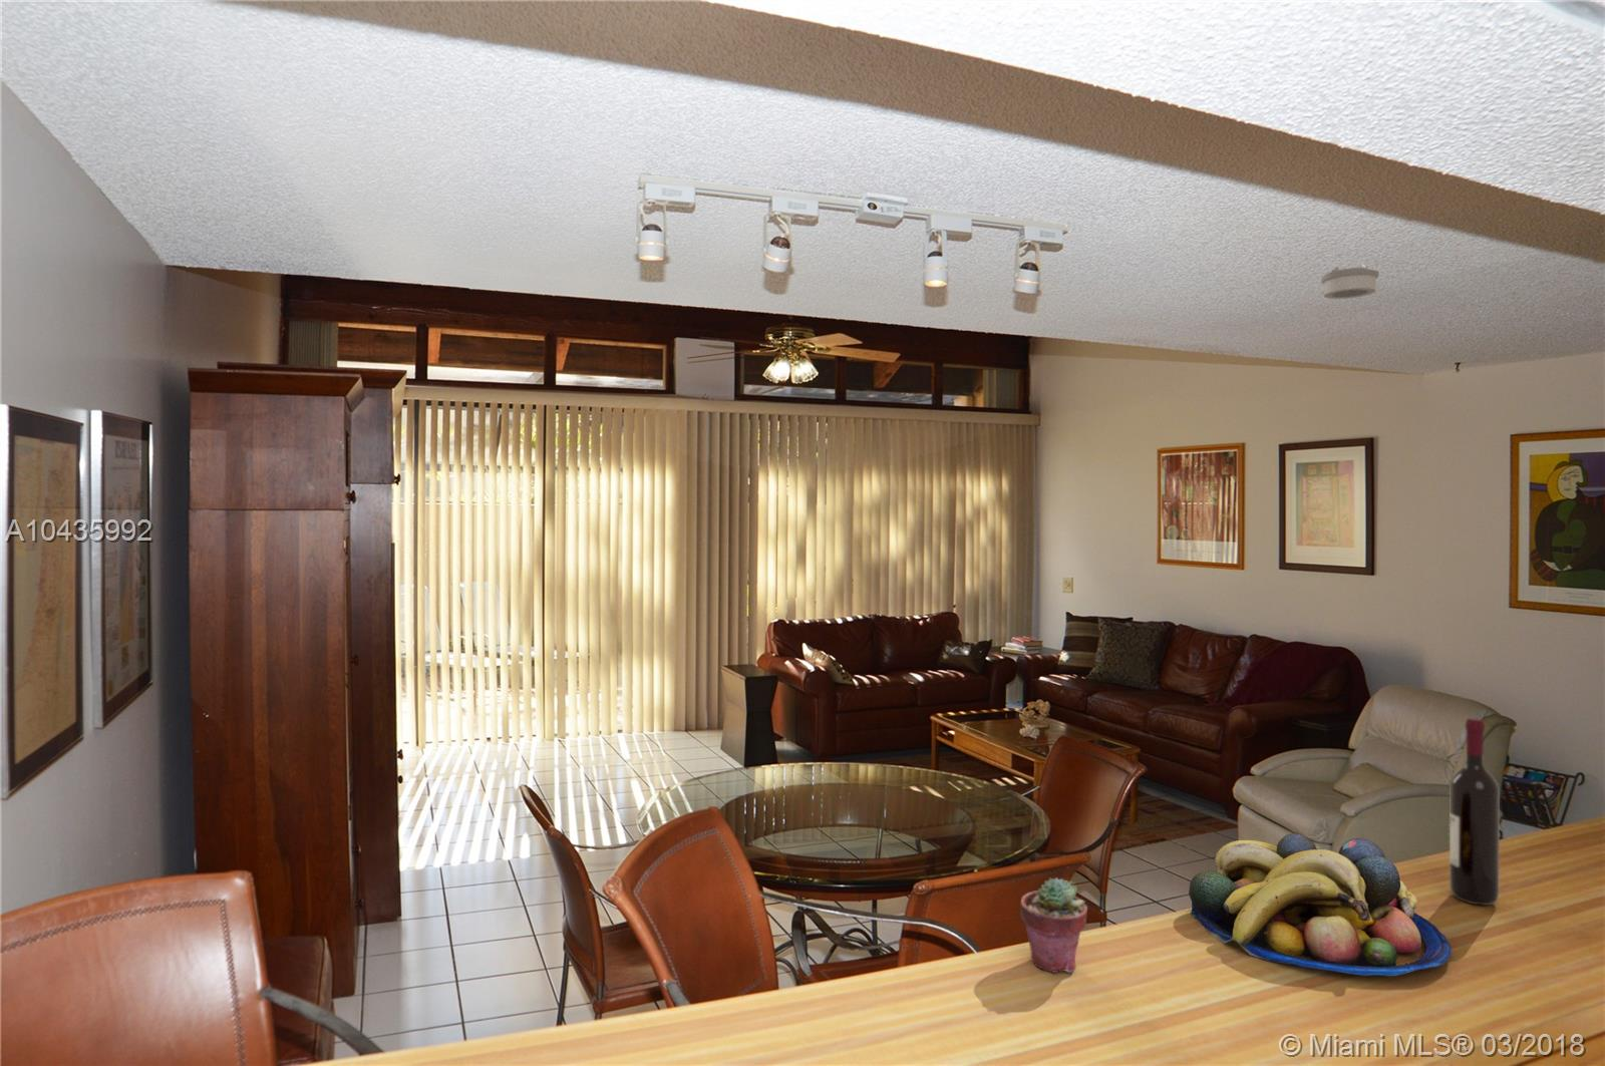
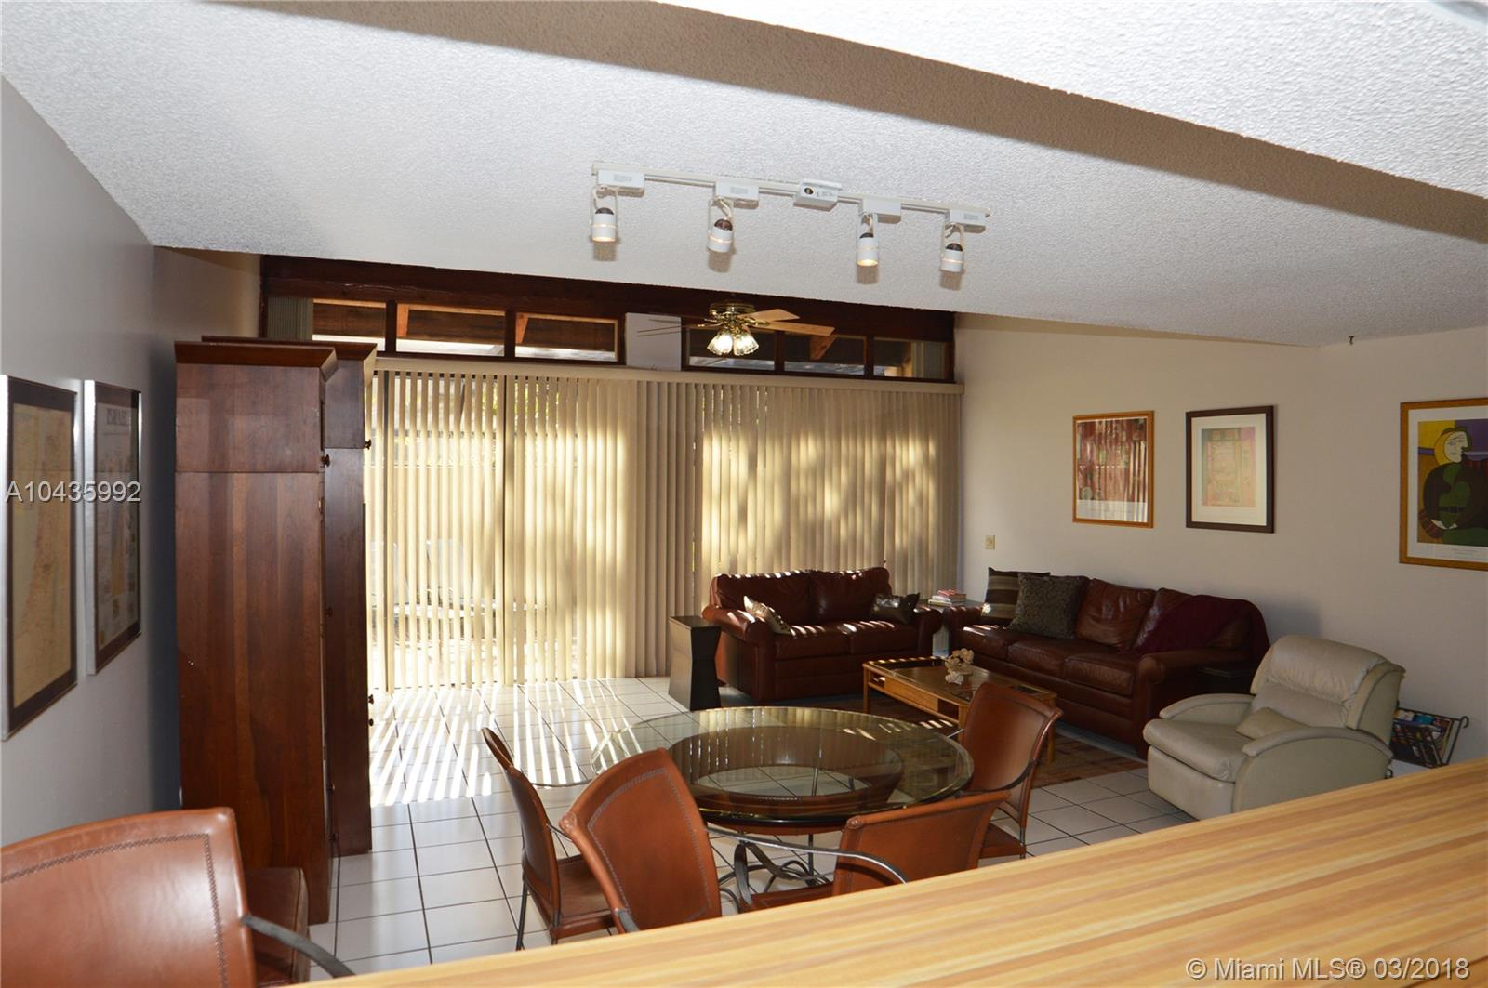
- wine bottle (1474, 808)
- potted succulent (1053, 921)
- smoke detector (1349, 280)
- fruit bowl (1314, 884)
